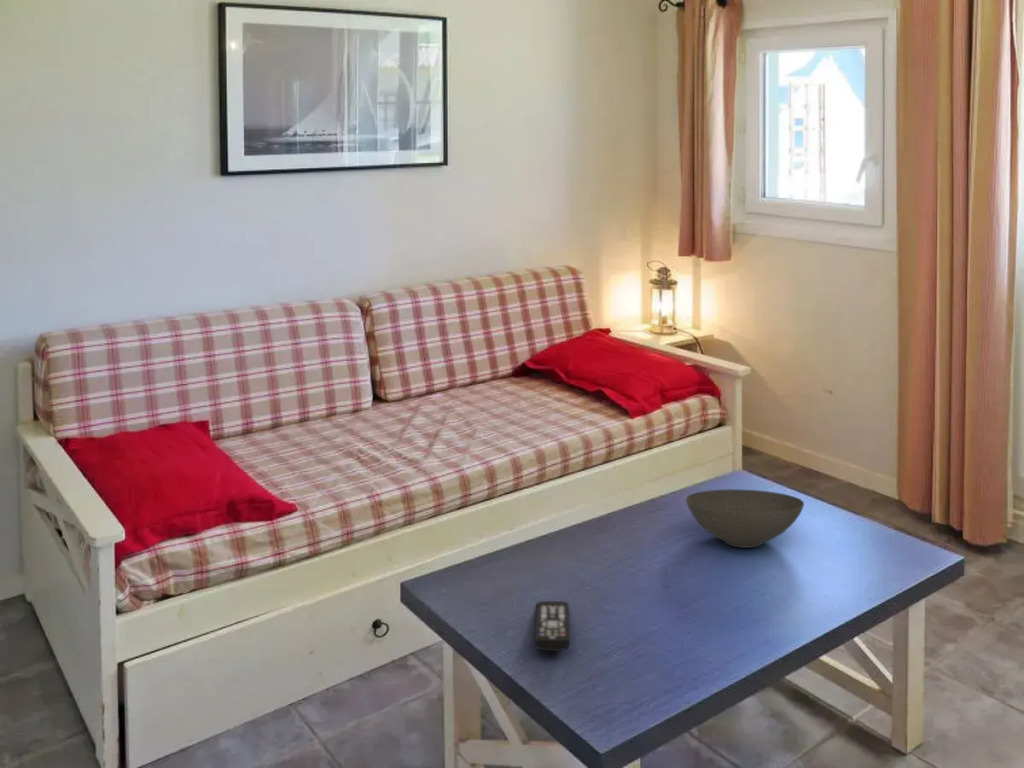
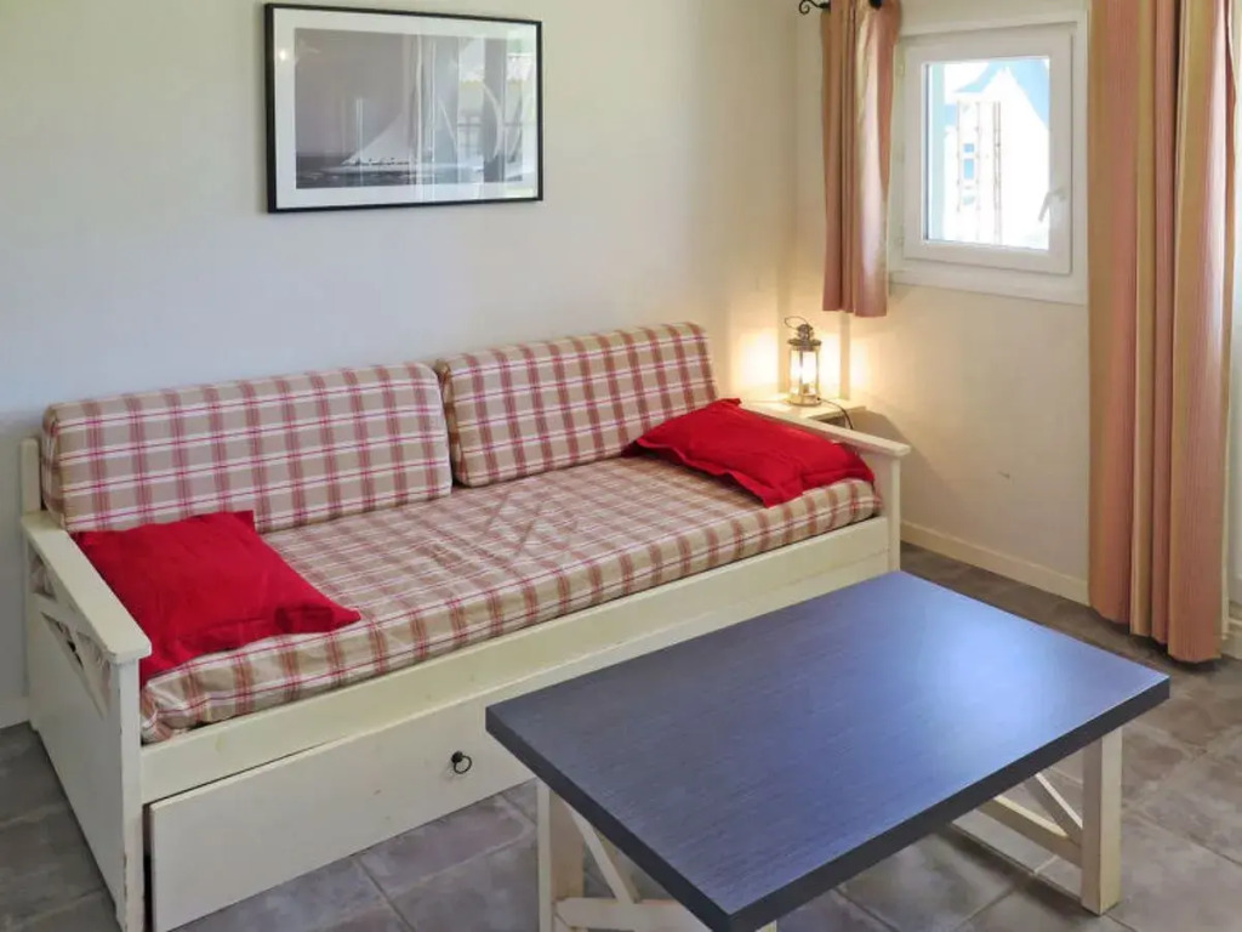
- bowl (743, 521)
- remote control (552, 624)
